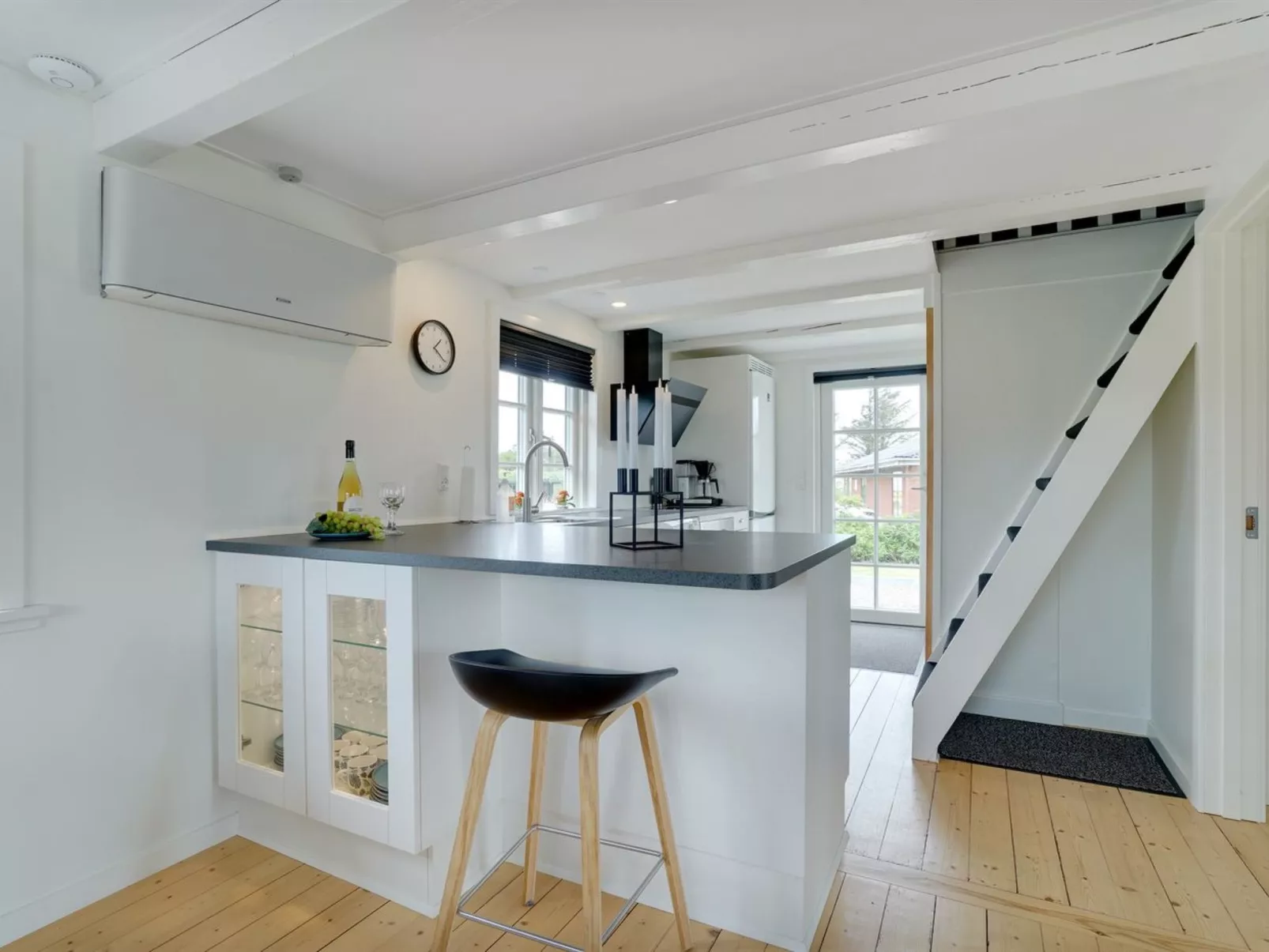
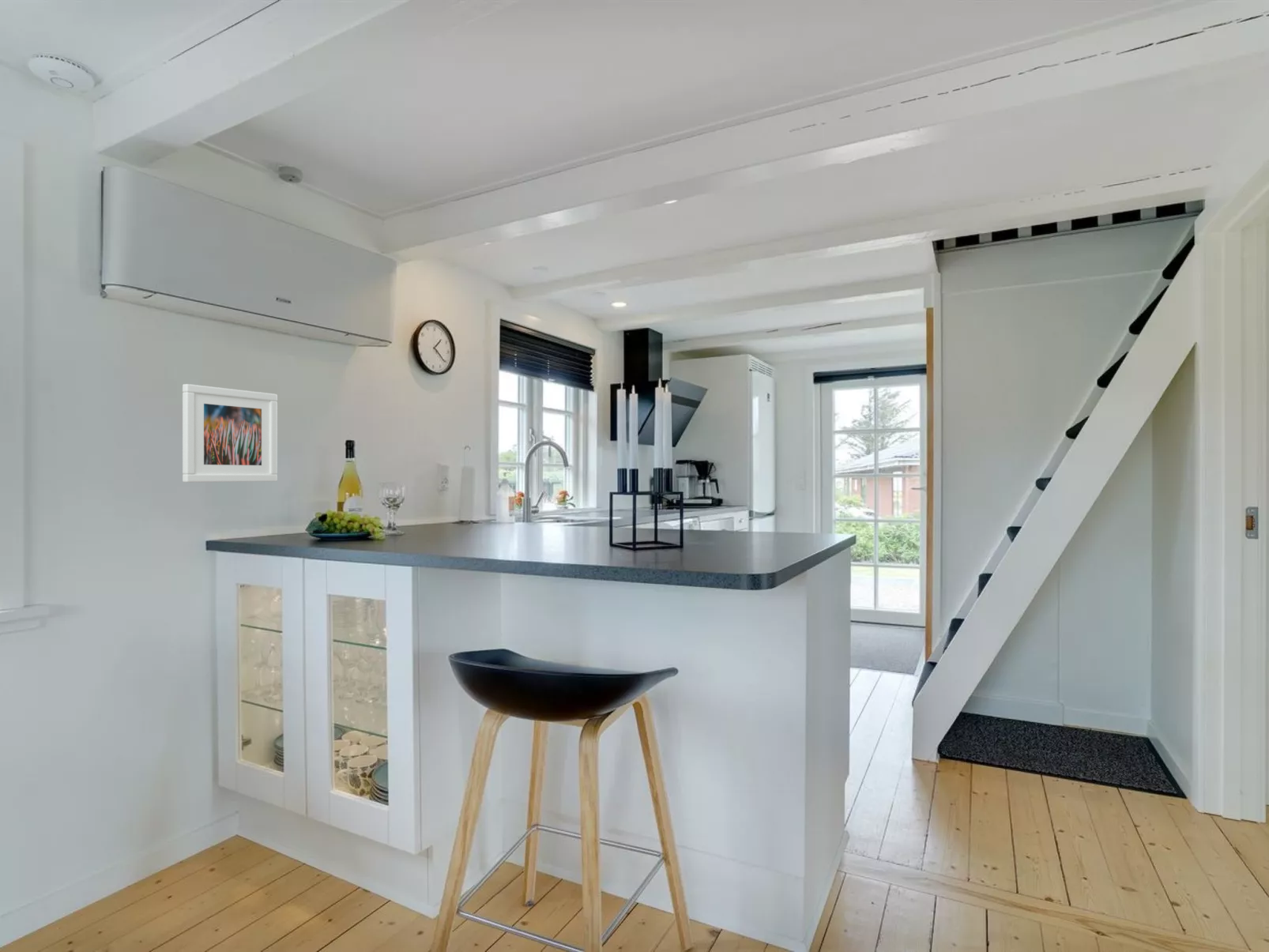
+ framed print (232, 435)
